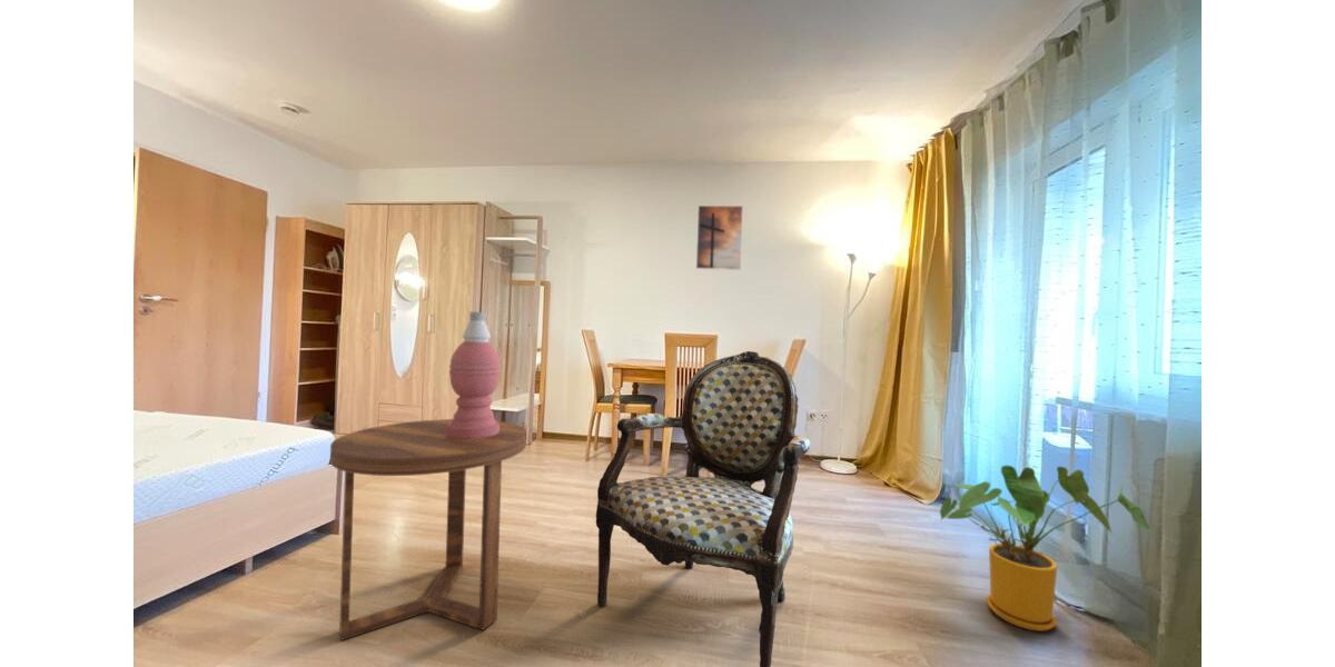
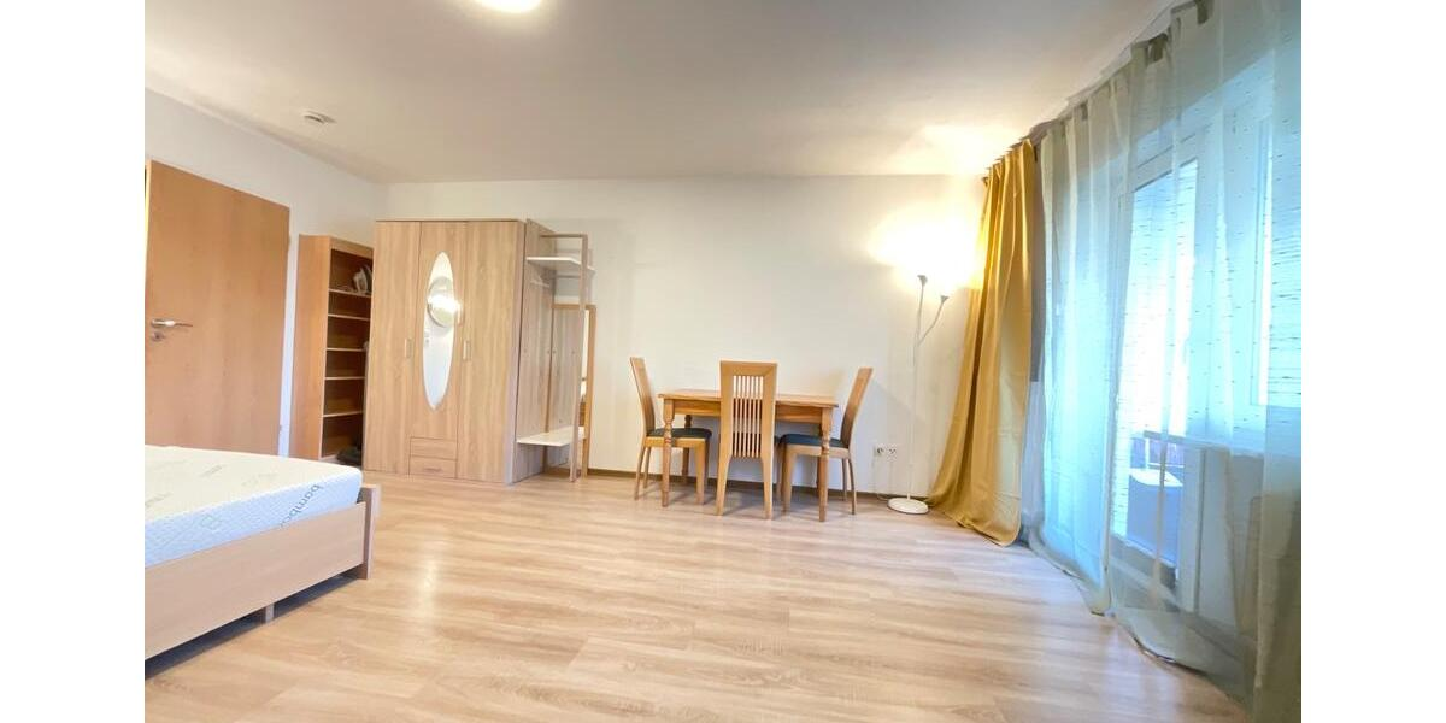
- table lamp (475, 371)
- side table (447, 519)
- armchair (706, 478)
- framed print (719, 237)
- house plant (1025, 539)
